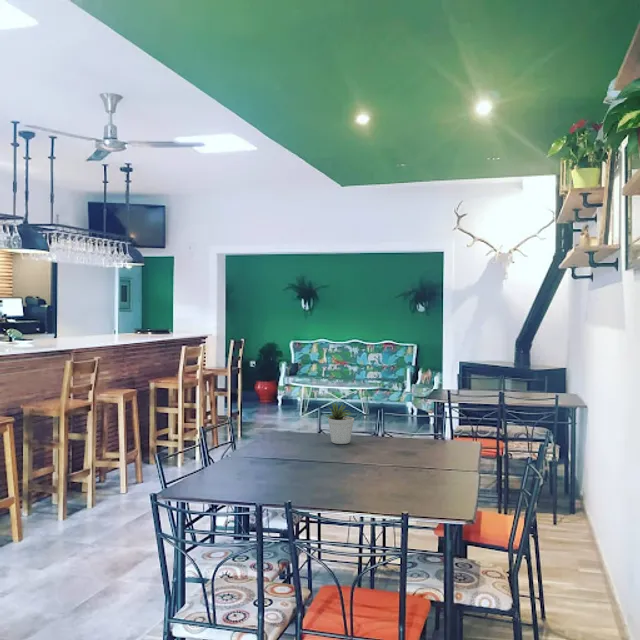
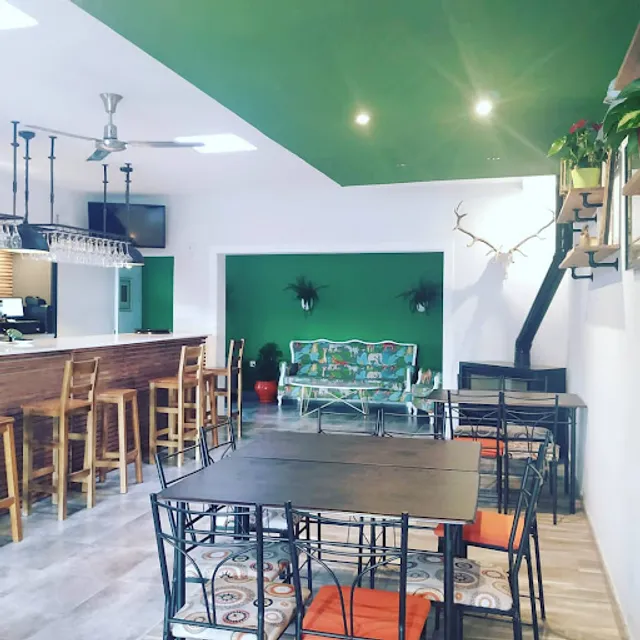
- potted plant (339, 421)
